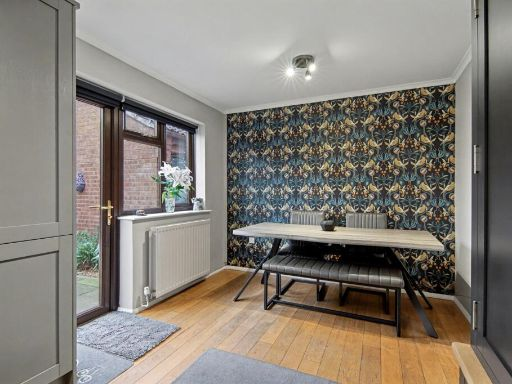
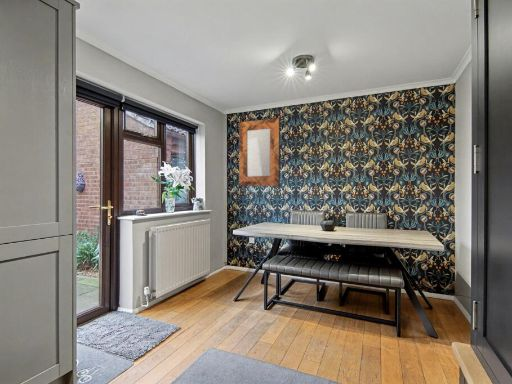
+ home mirror (258, 153)
